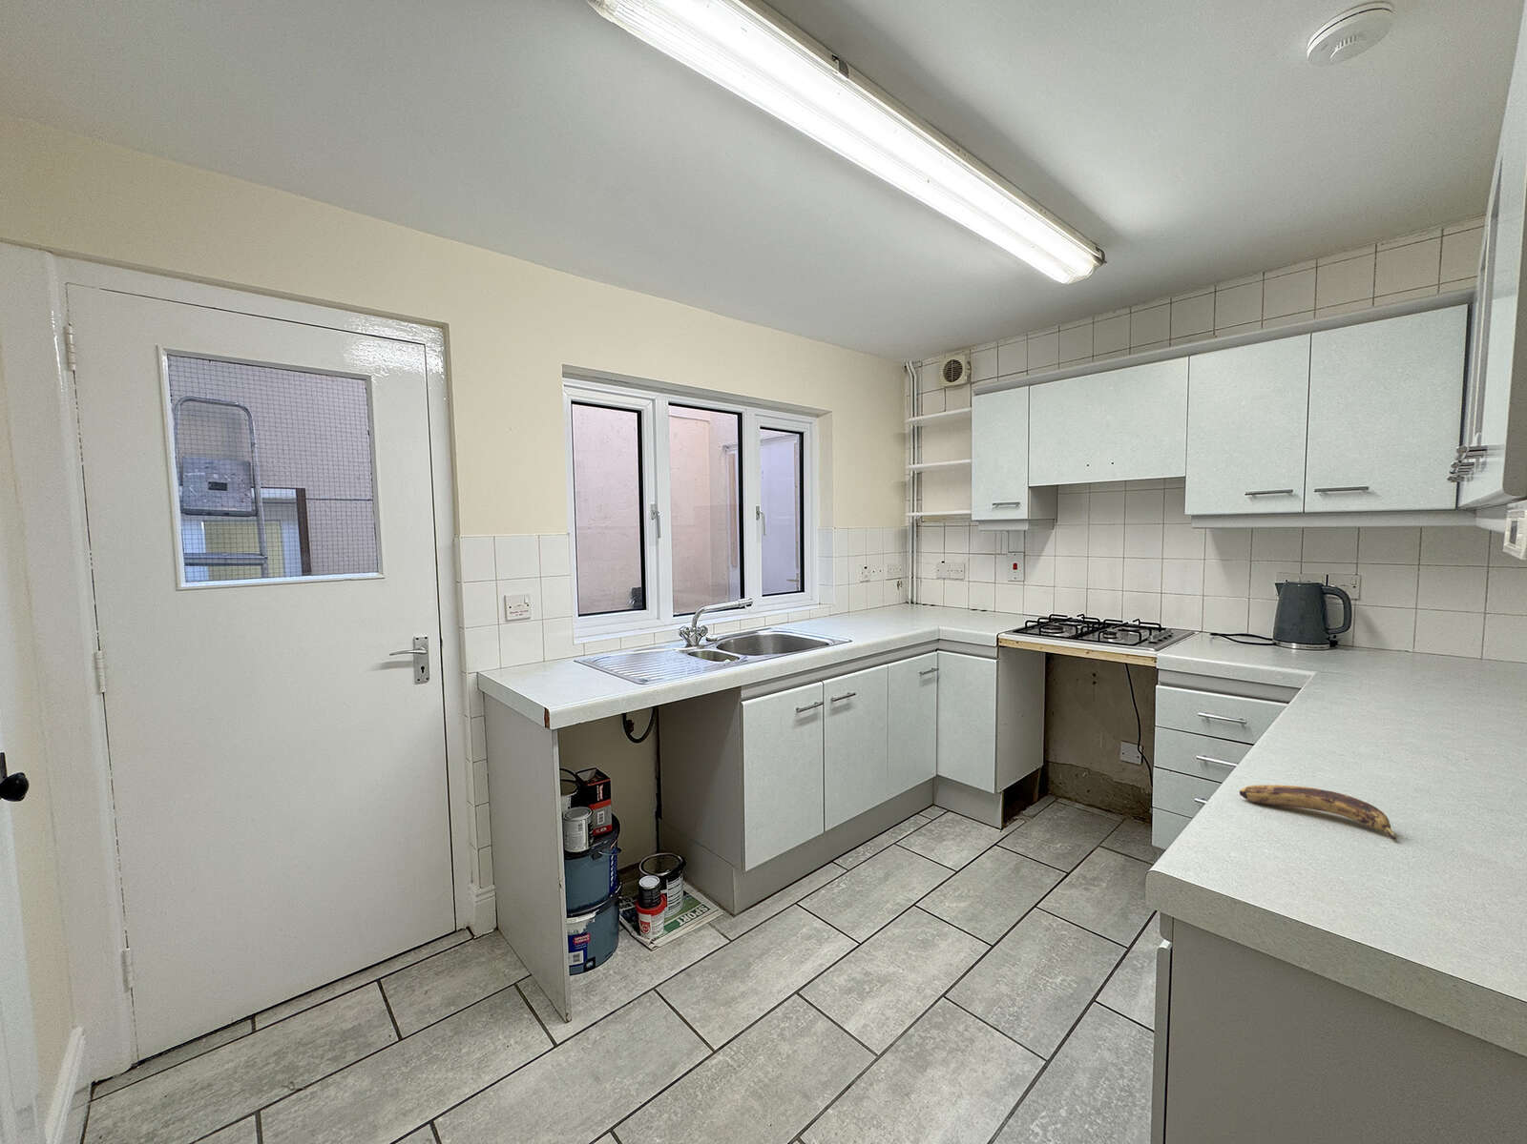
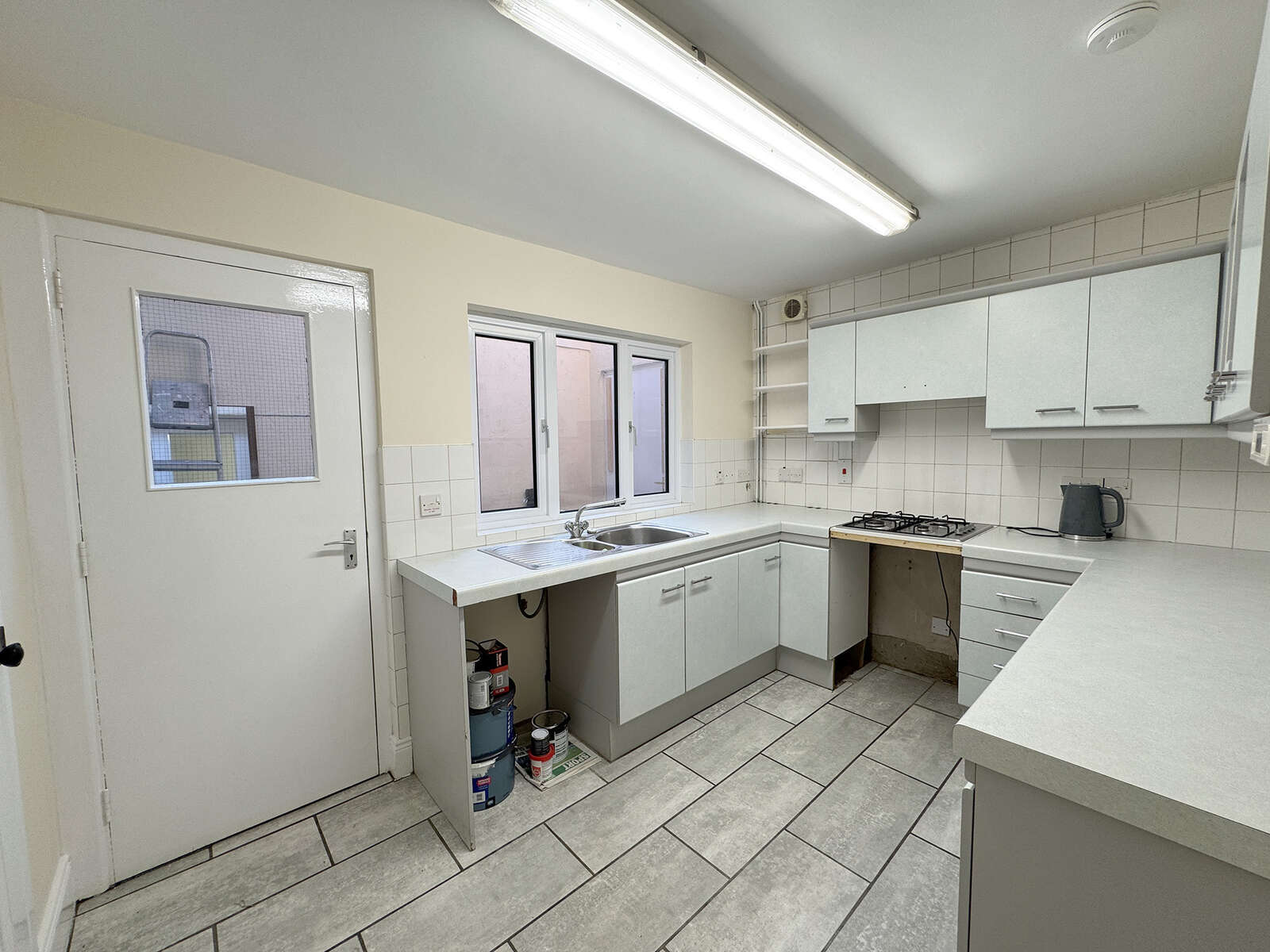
- banana (1313, 802)
